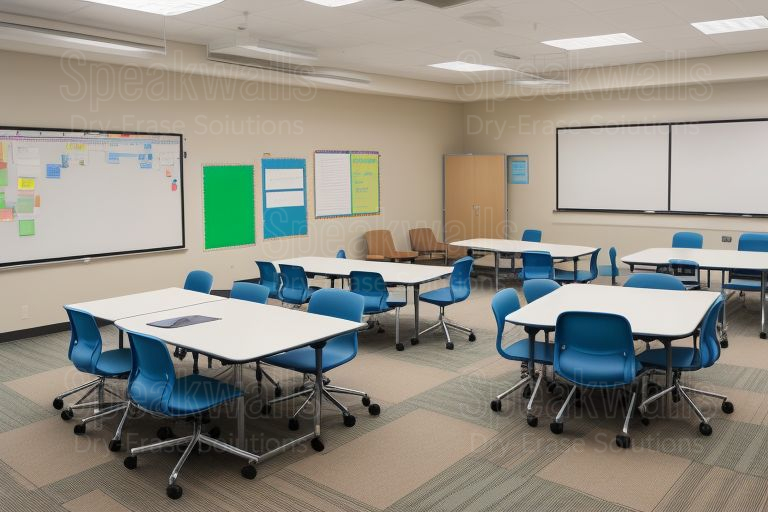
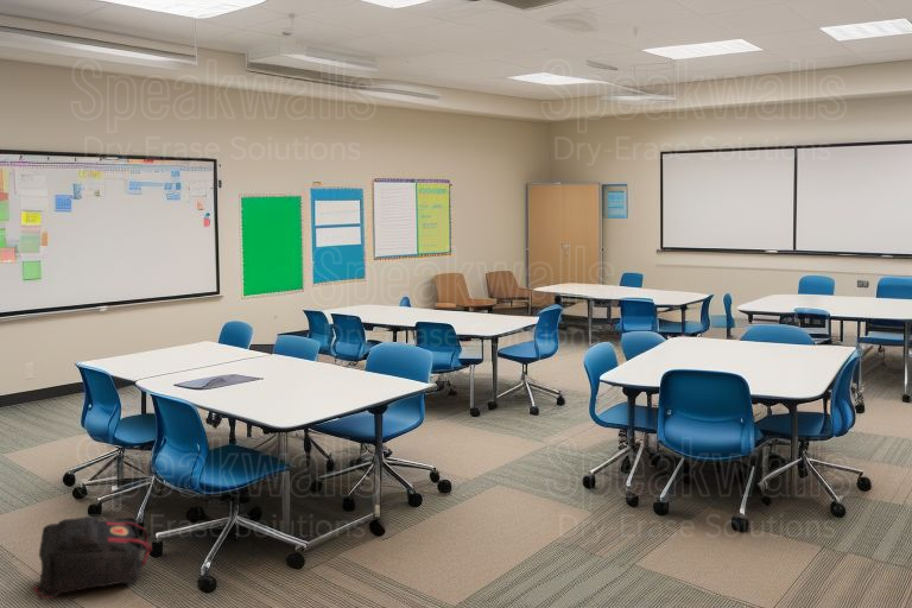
+ backpack (94, 547)
